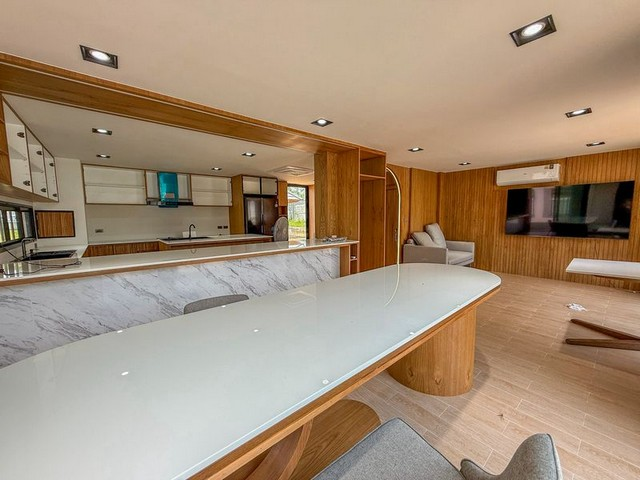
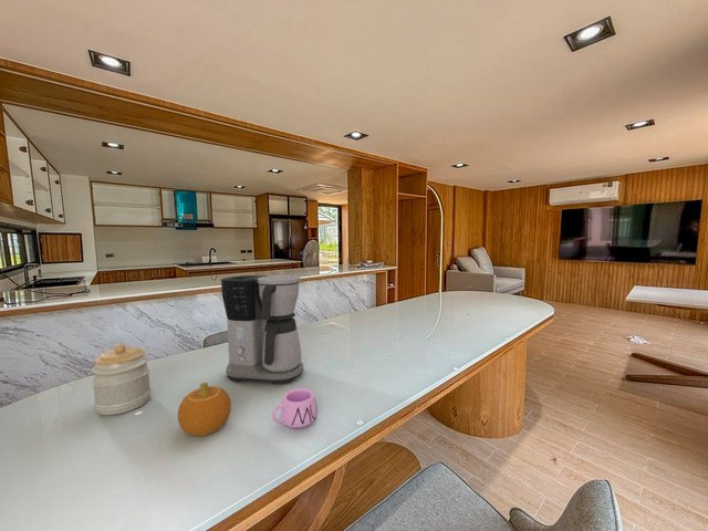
+ coffee maker (260, 326)
+ mug (294, 408)
+ jar (122, 374)
+ fruit (205, 405)
